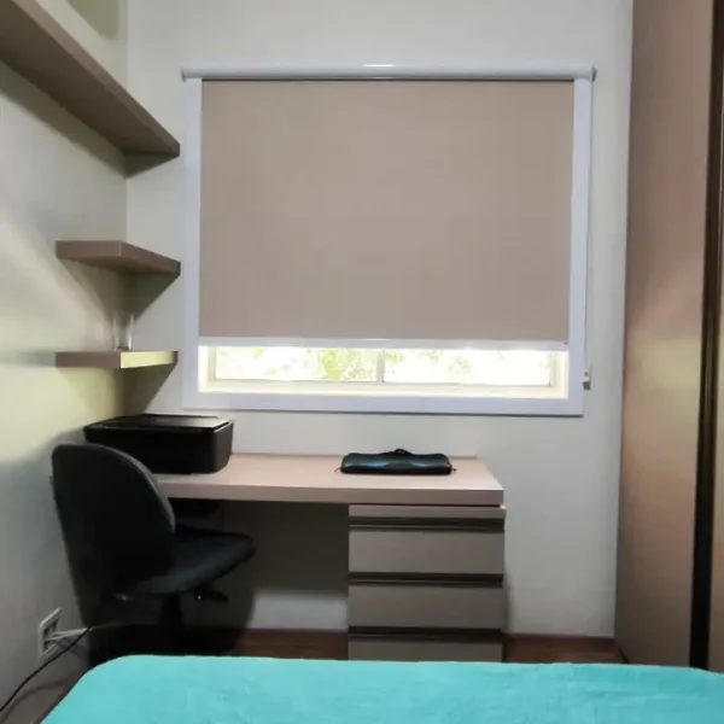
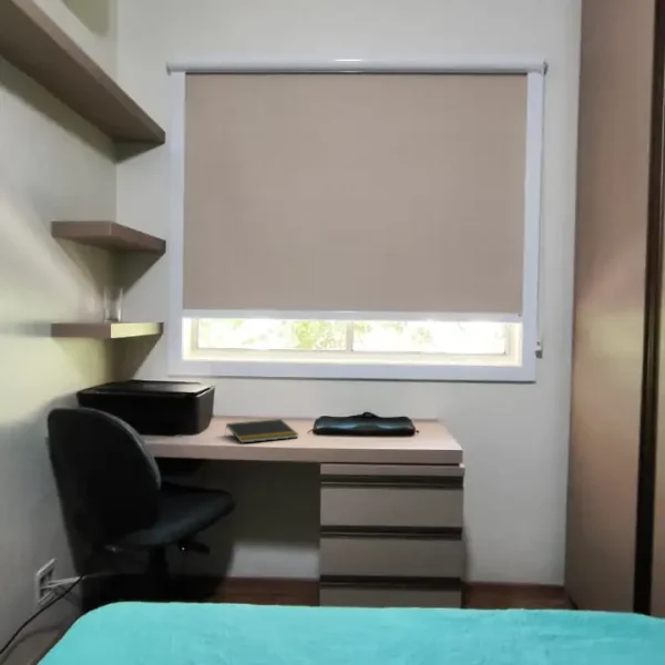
+ notepad (262, 430)
